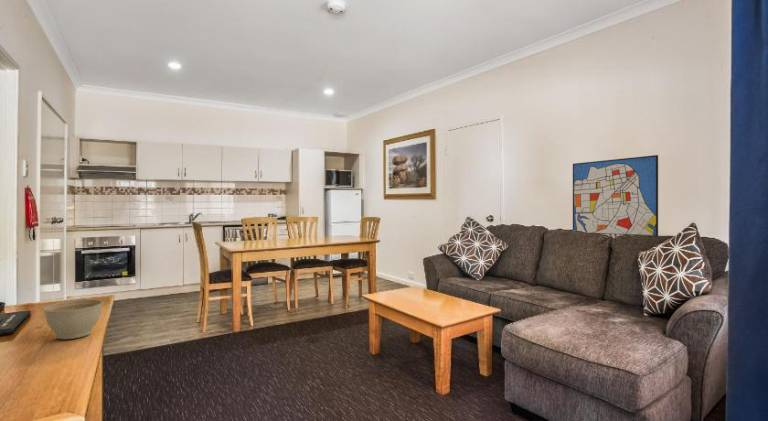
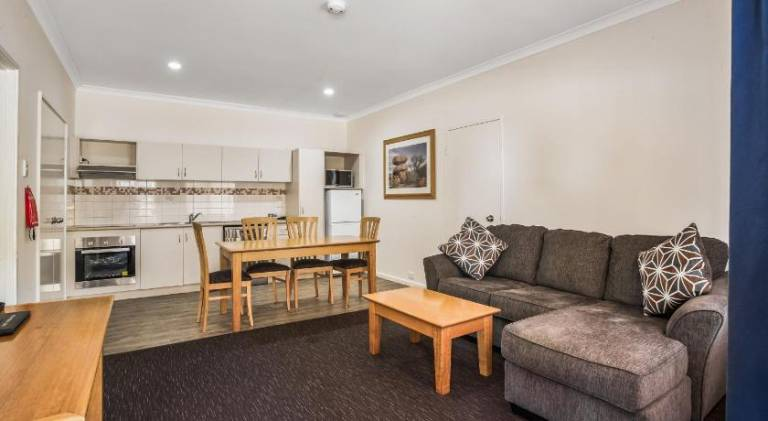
- planter bowl (74, 320)
- wall art (611, 200)
